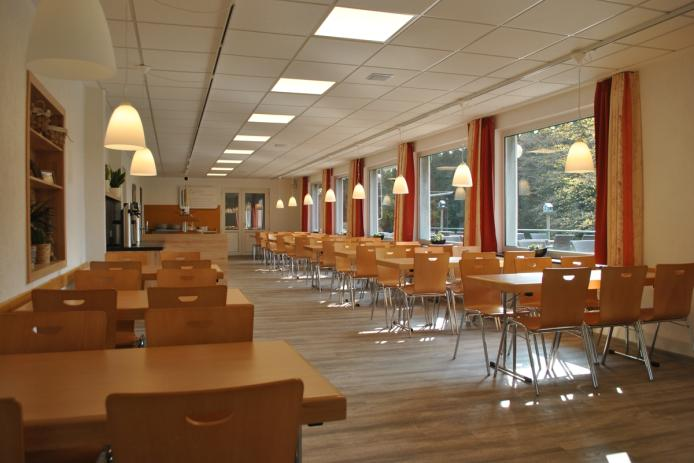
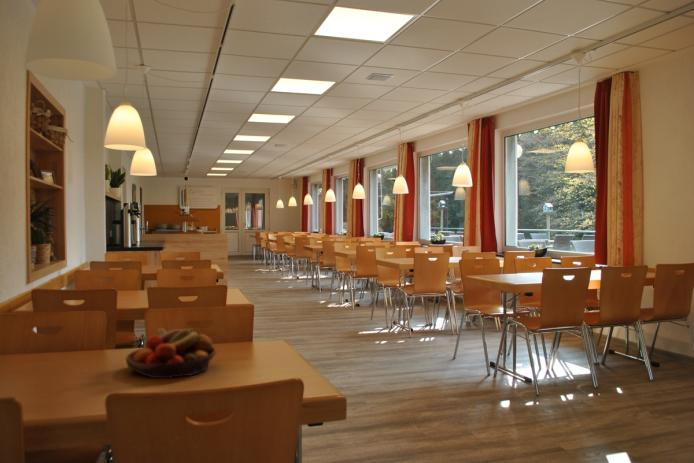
+ fruit bowl (171, 349)
